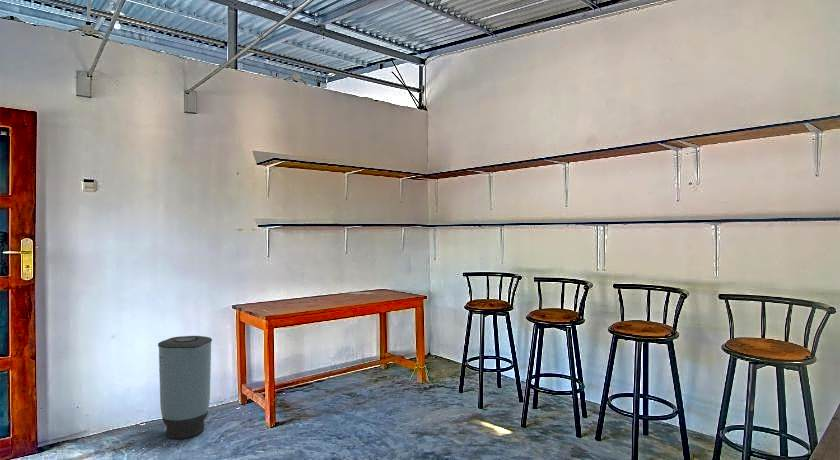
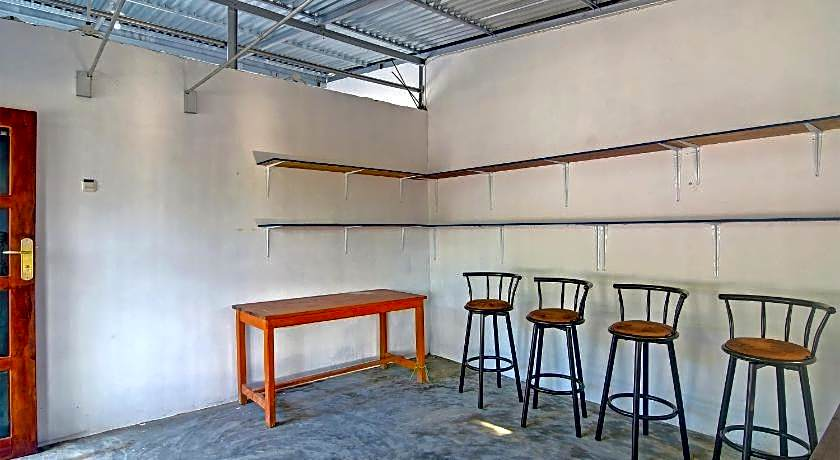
- trash can (184, 384)
